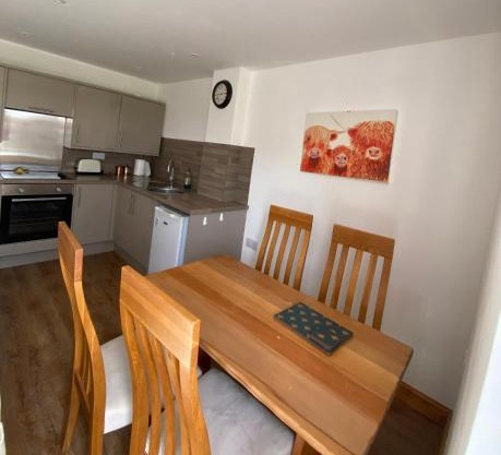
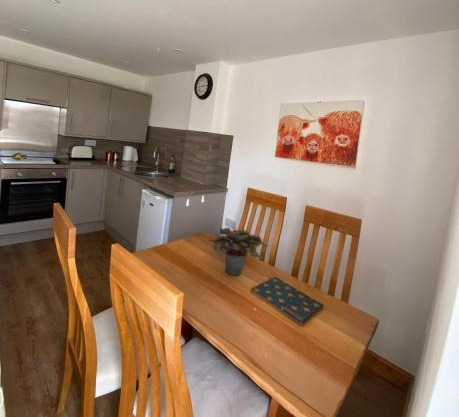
+ potted plant (237, 251)
